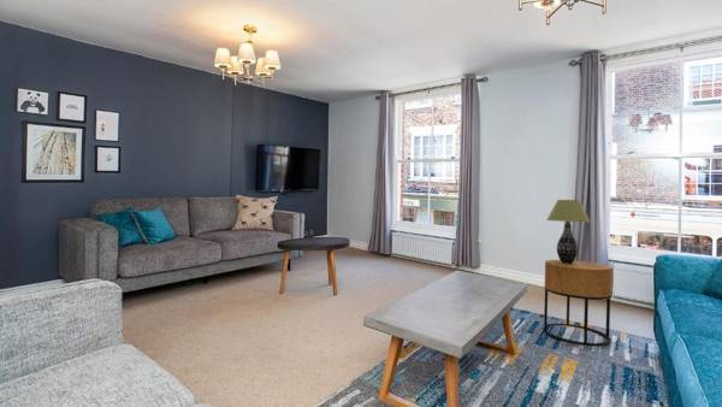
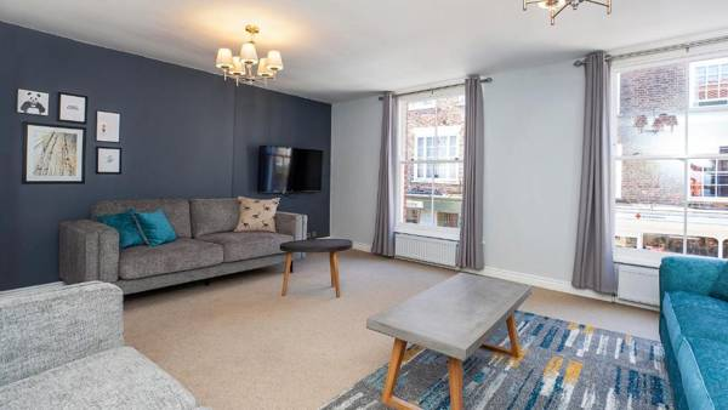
- table lamp (567, 231)
- side table (576, 297)
